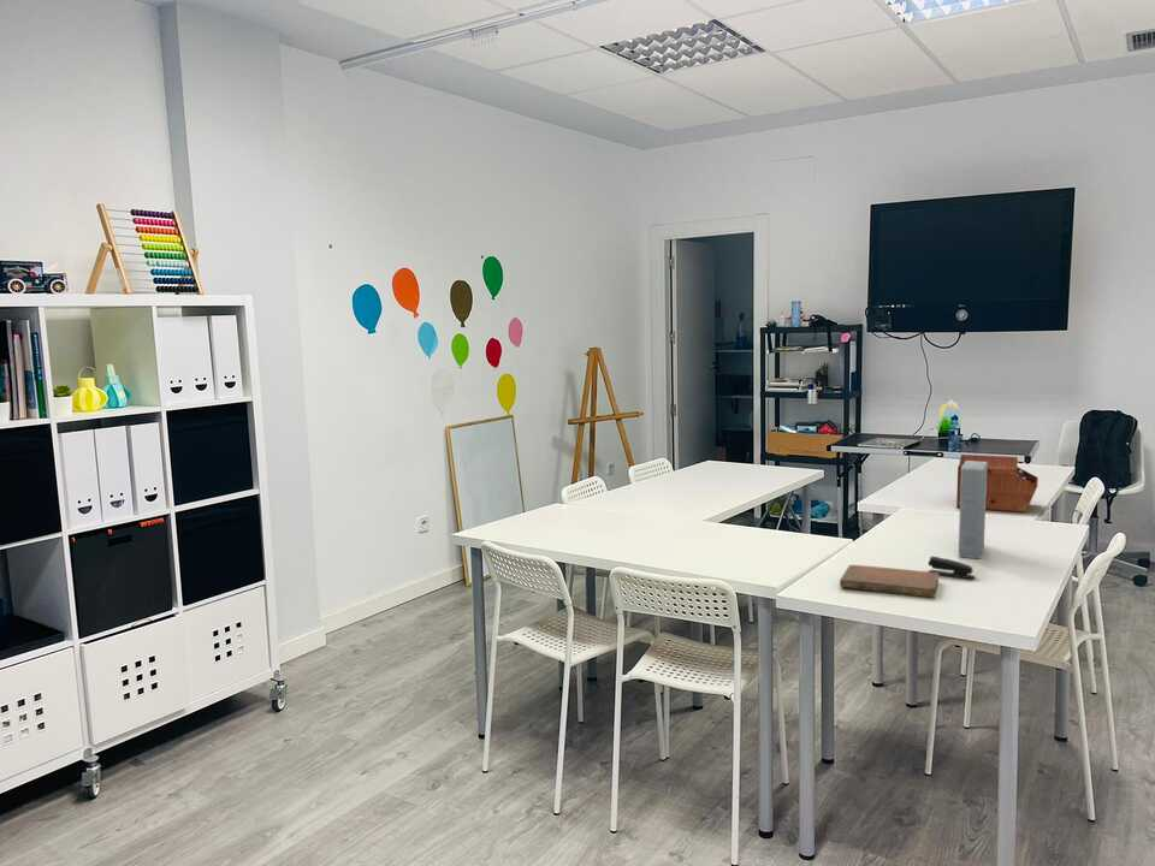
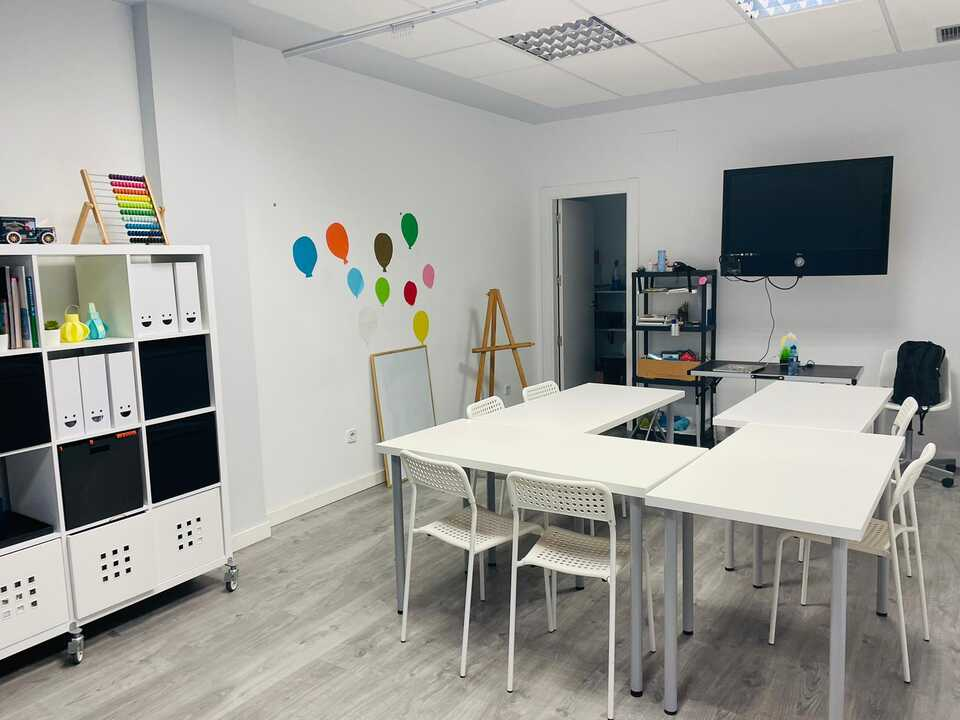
- book (972, 508)
- stapler (950, 567)
- notebook (889, 580)
- sewing box (997, 482)
